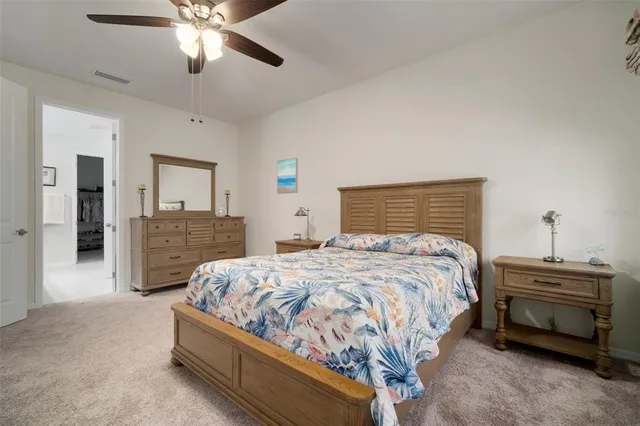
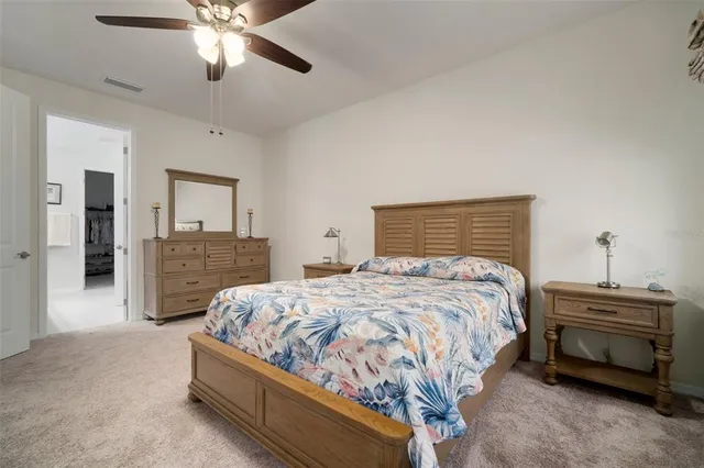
- wall art (287, 176)
